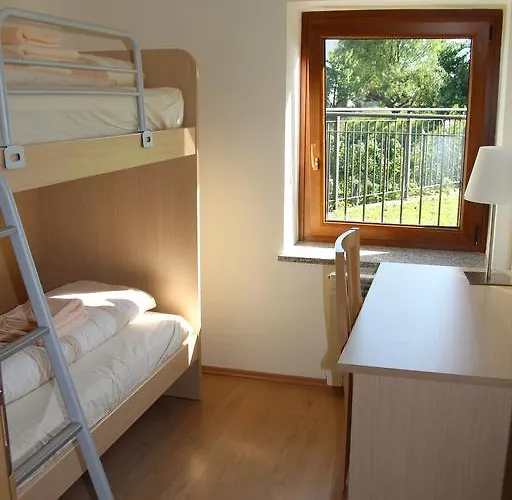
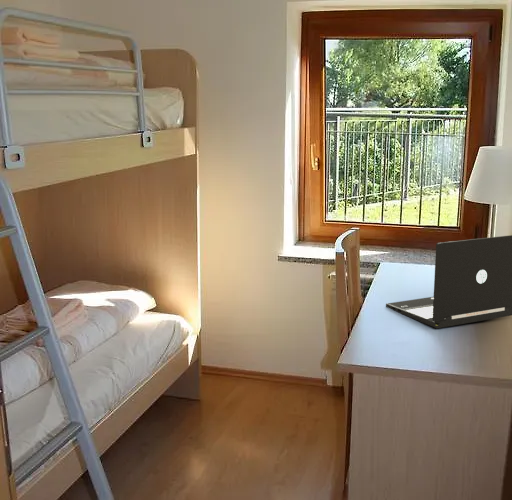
+ laptop (453, 272)
